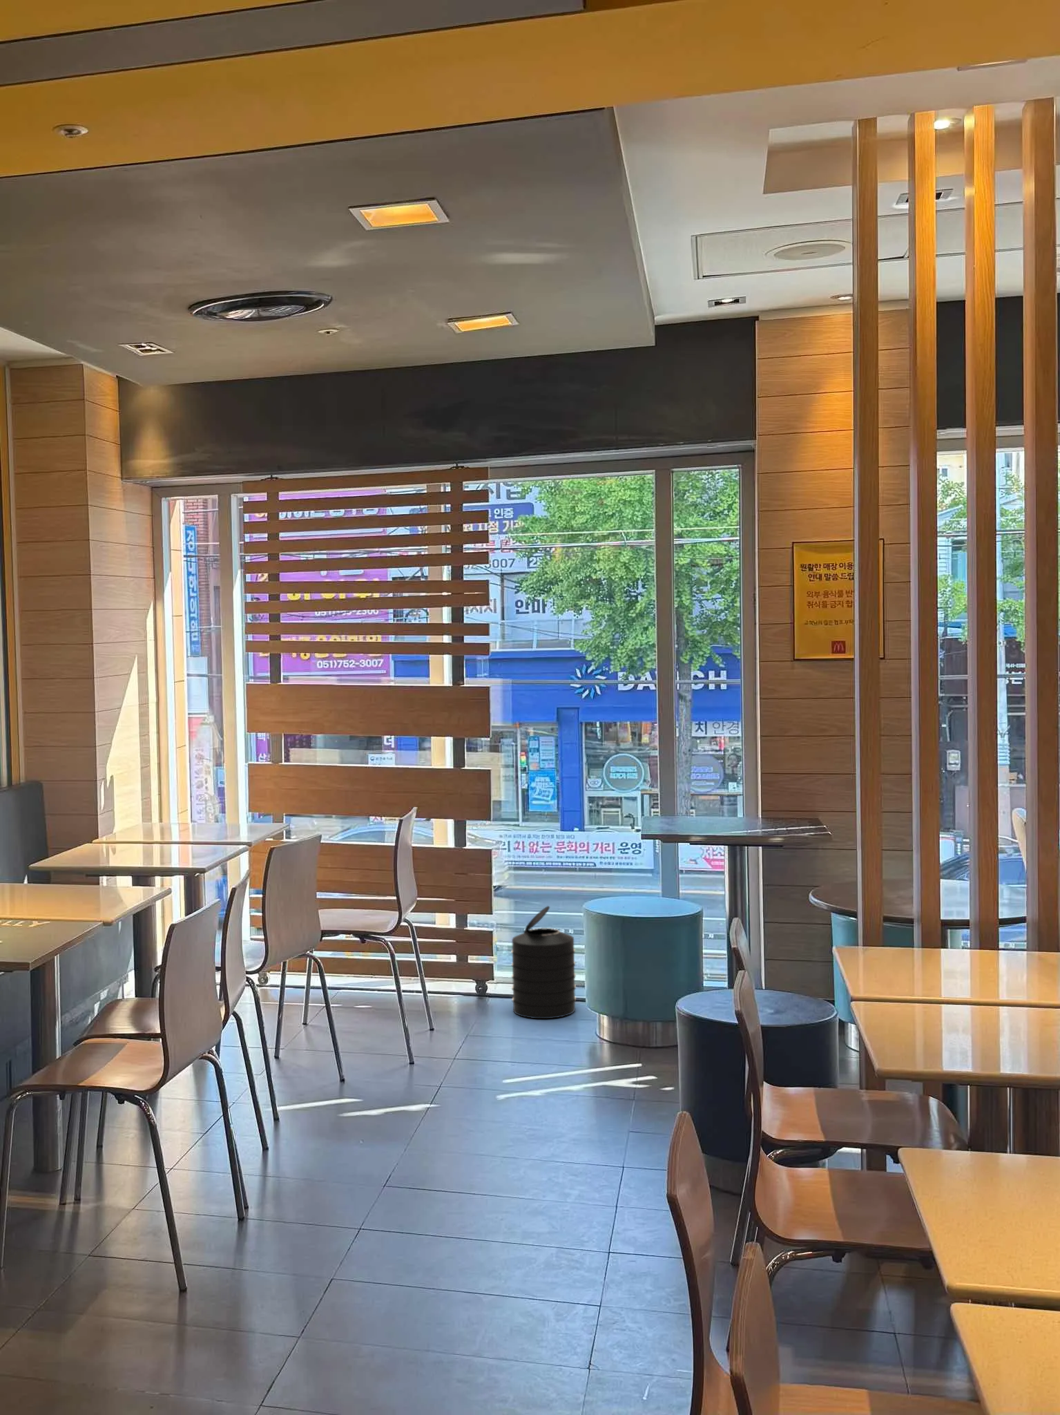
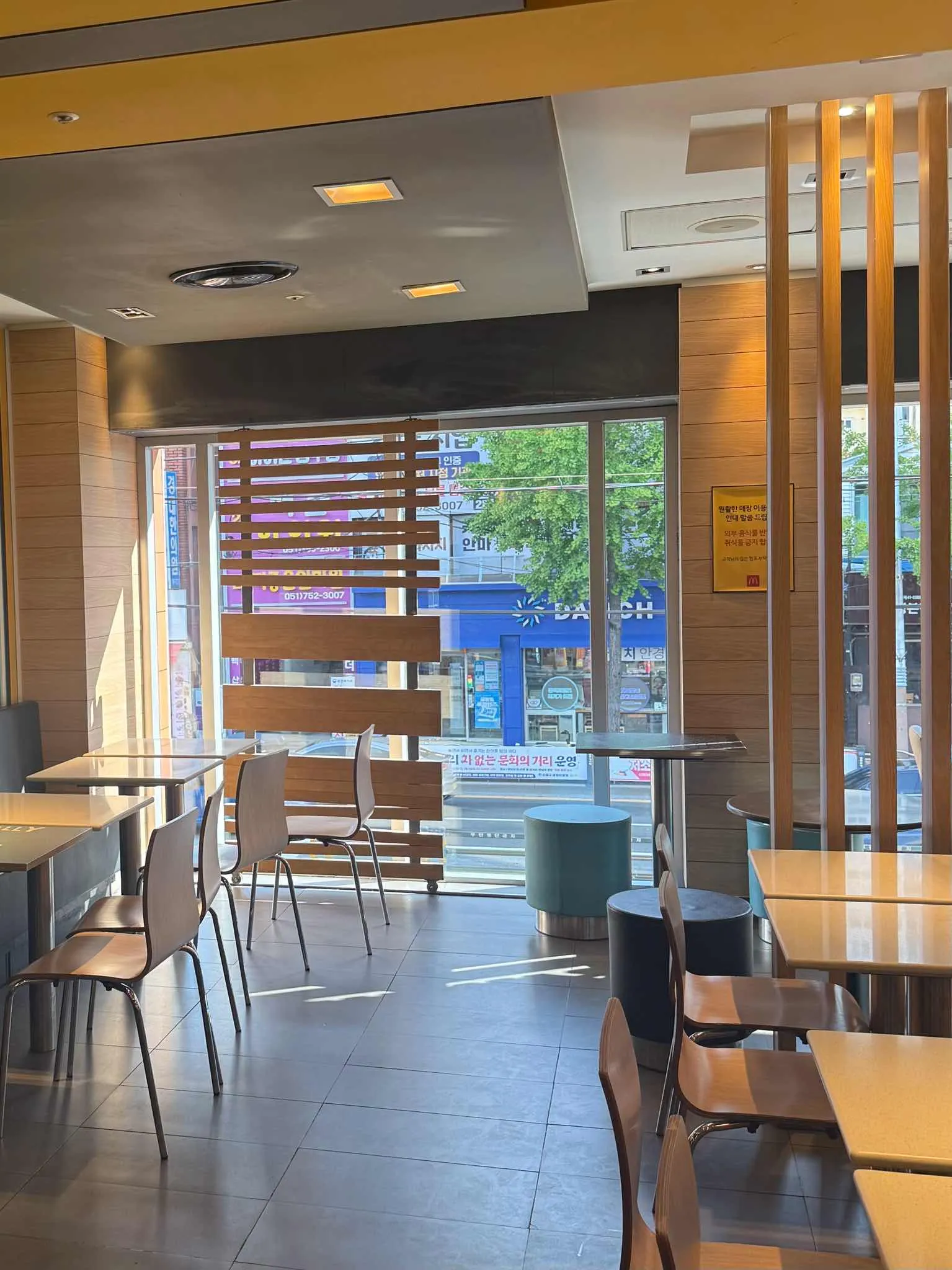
- trash can (542, 957)
